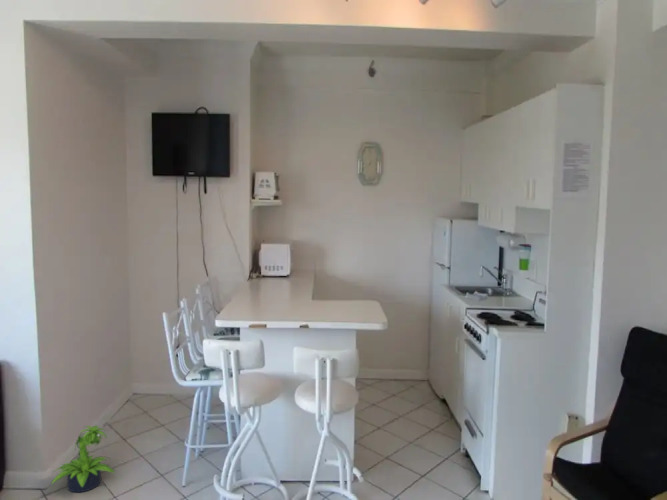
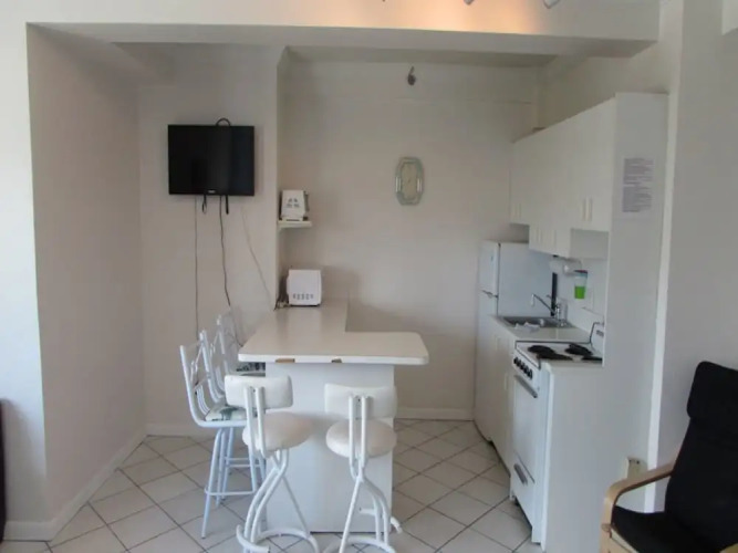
- potted plant (82, 456)
